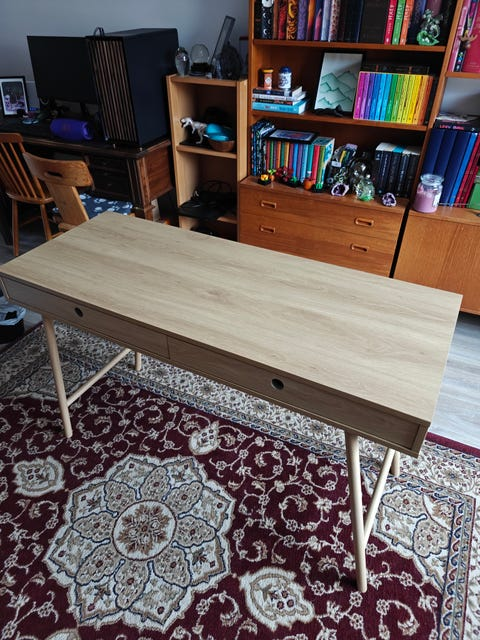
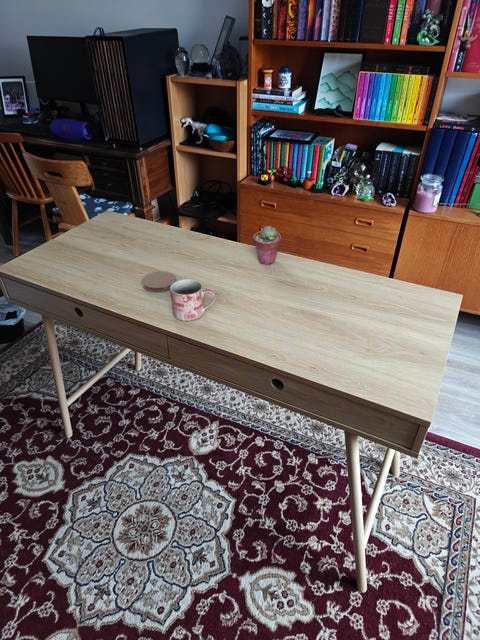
+ mug (192, 300)
+ coaster (159, 281)
+ potted succulent (267, 243)
